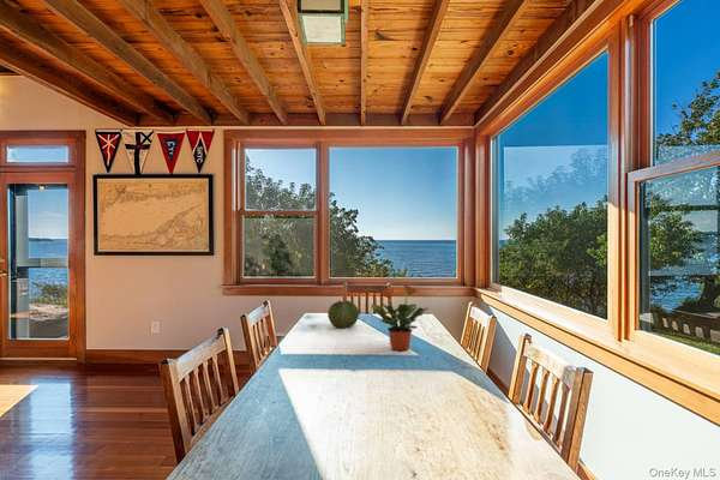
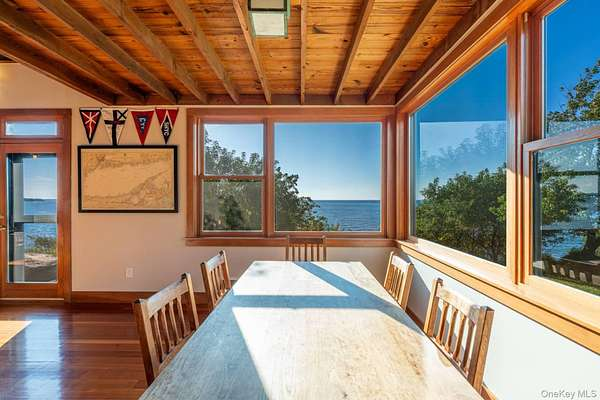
- potted plant (398, 316)
- cabbage (343, 313)
